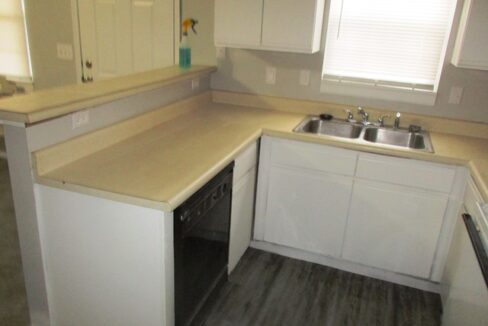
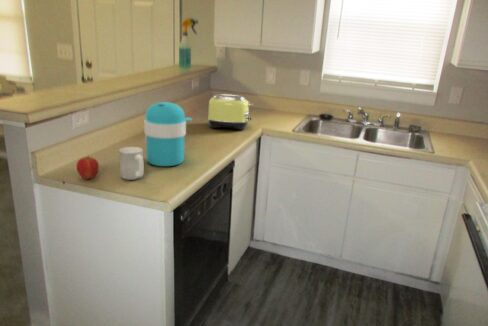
+ coffee maker (165, 132)
+ toaster (230, 111)
+ mug (134, 163)
+ apple (87, 166)
